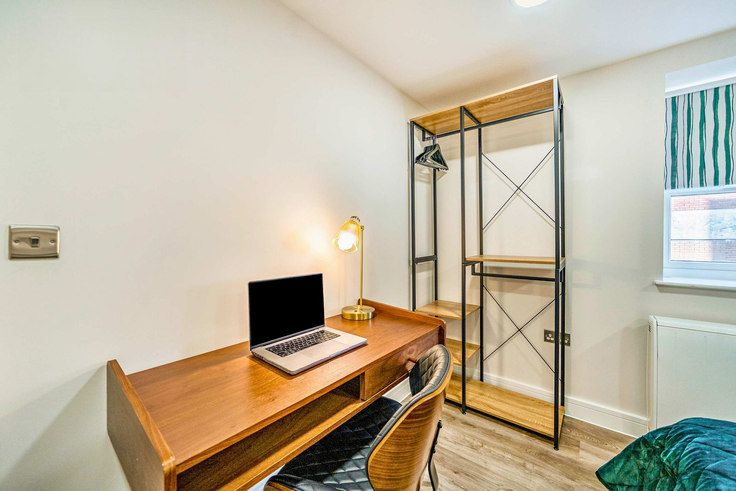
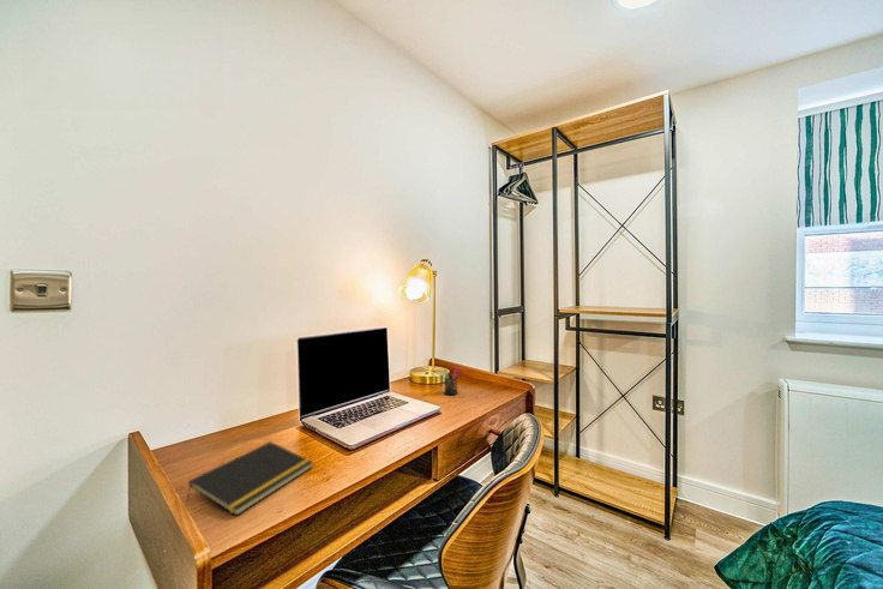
+ notepad (256, 473)
+ pen holder (450, 379)
